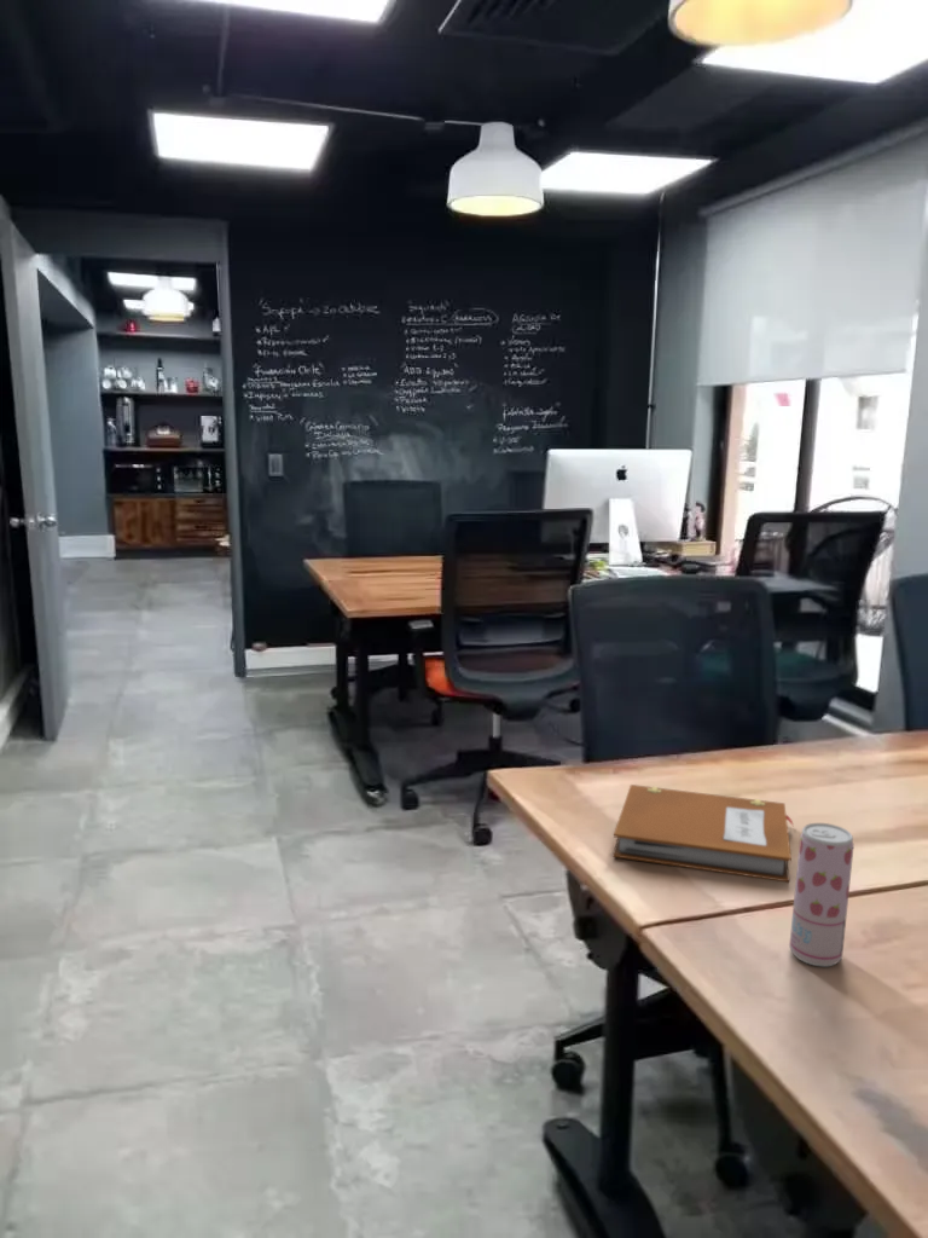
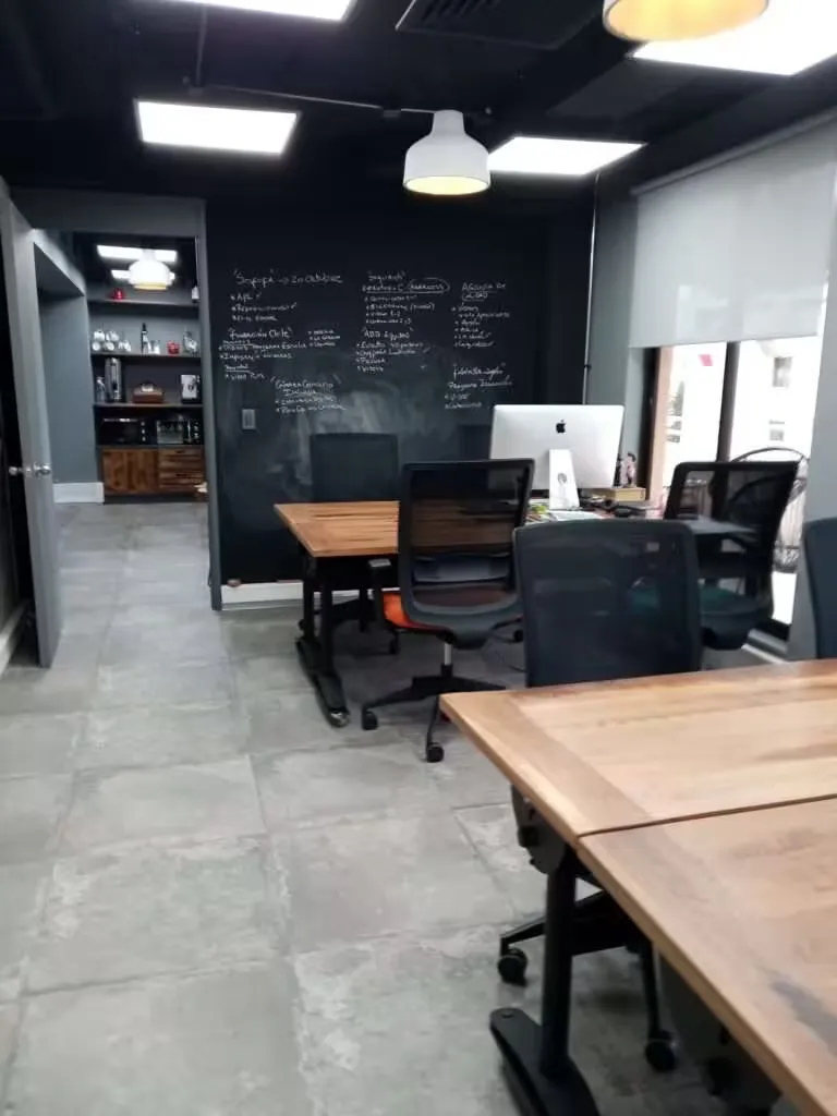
- beverage can (820, 893)
- notebook (707, 827)
